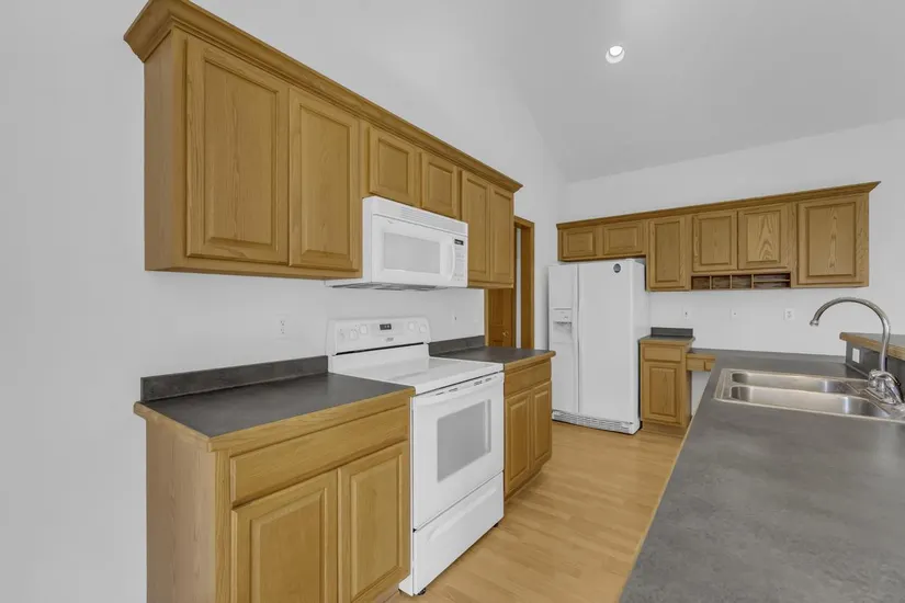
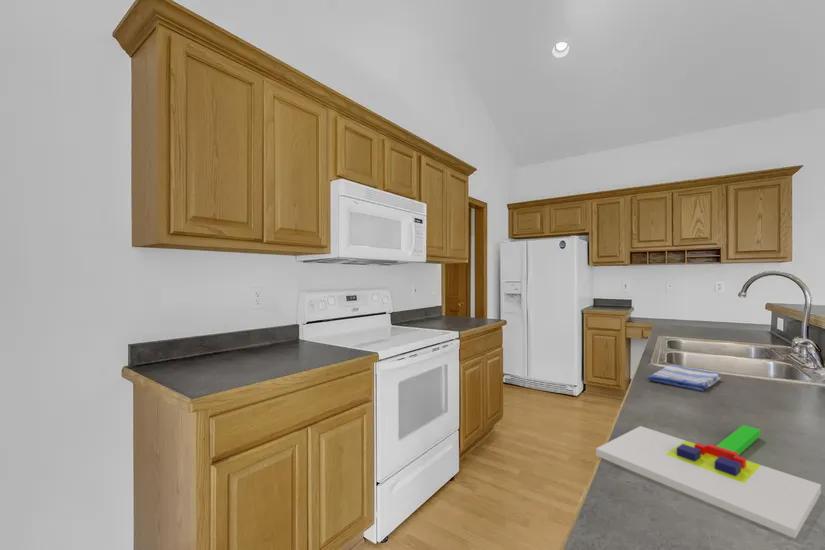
+ dish towel (684, 376)
+ chopping board (717, 449)
